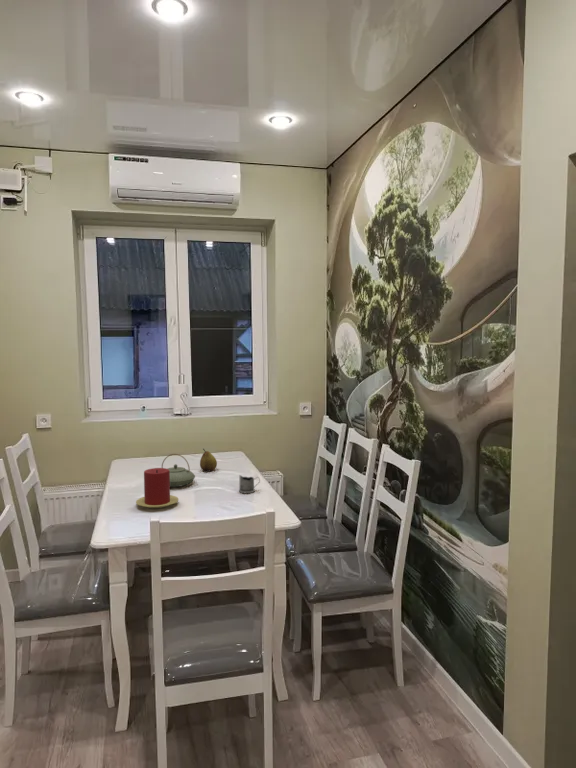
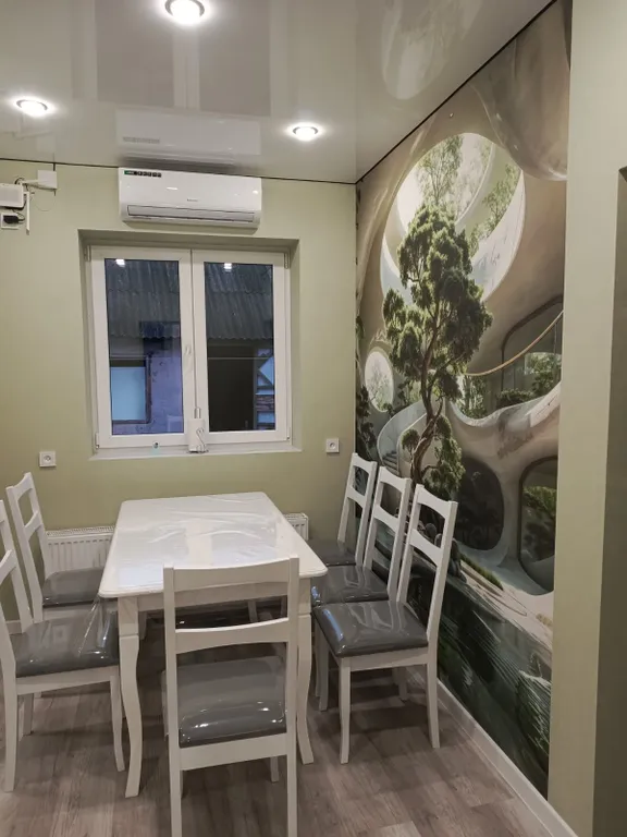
- fruit (208, 459)
- tea glass holder (249, 482)
- teapot (173, 468)
- candle (157, 487)
